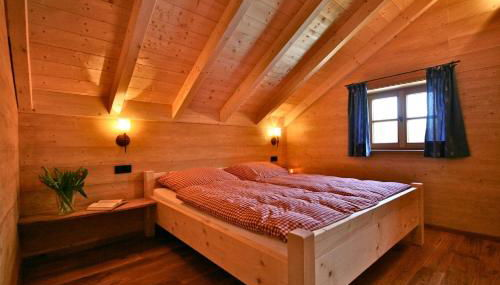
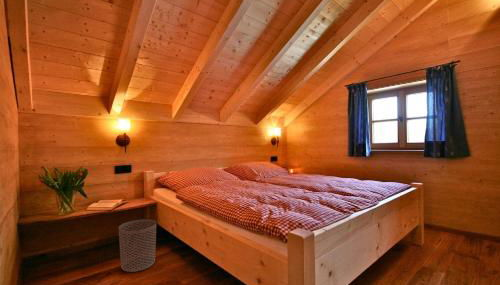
+ waste bin (138, 244)
